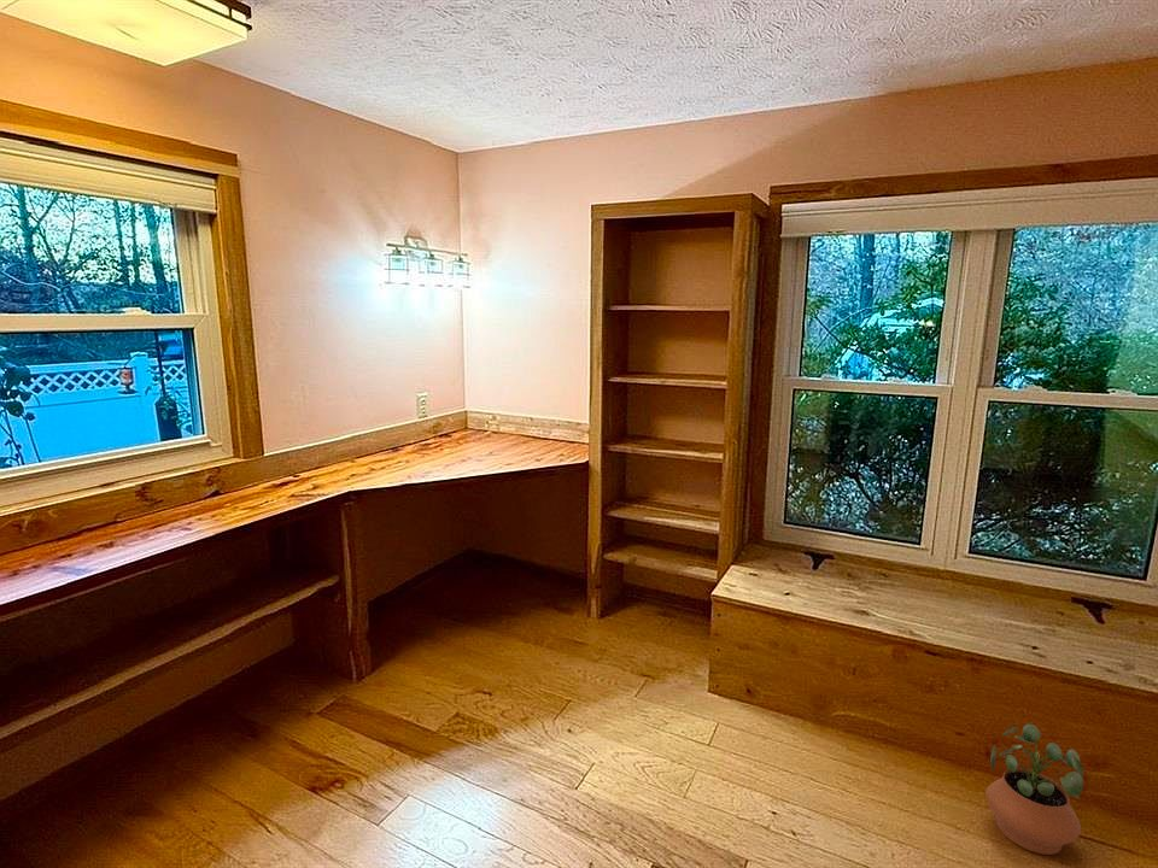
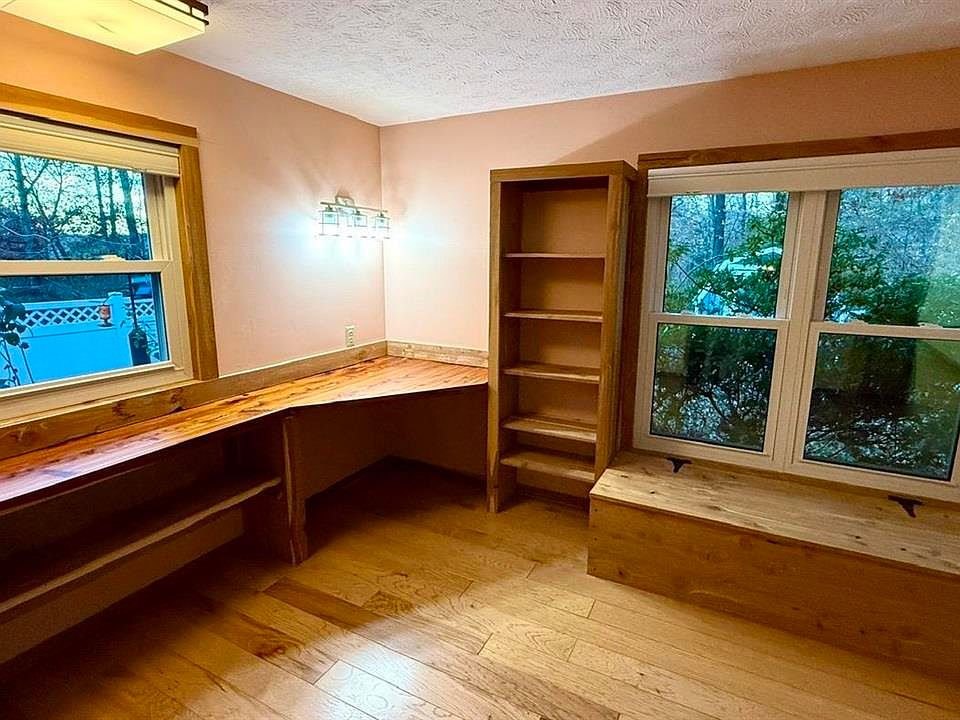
- potted plant (1033, 780)
